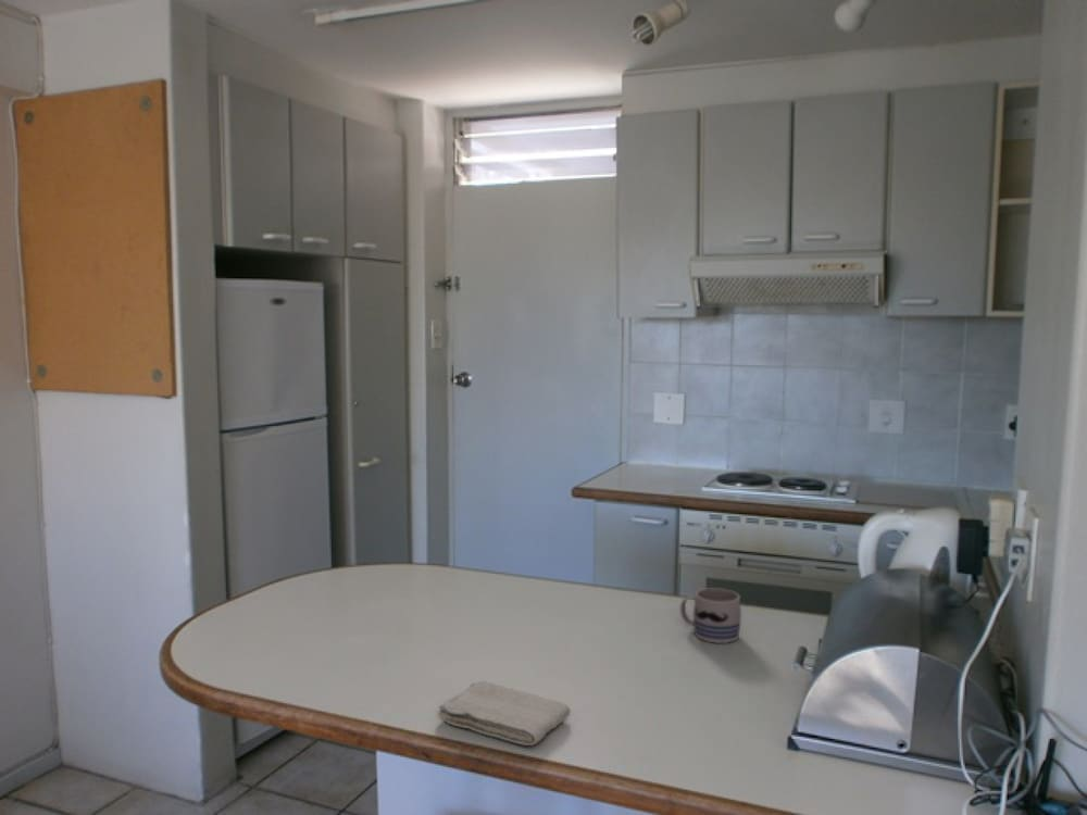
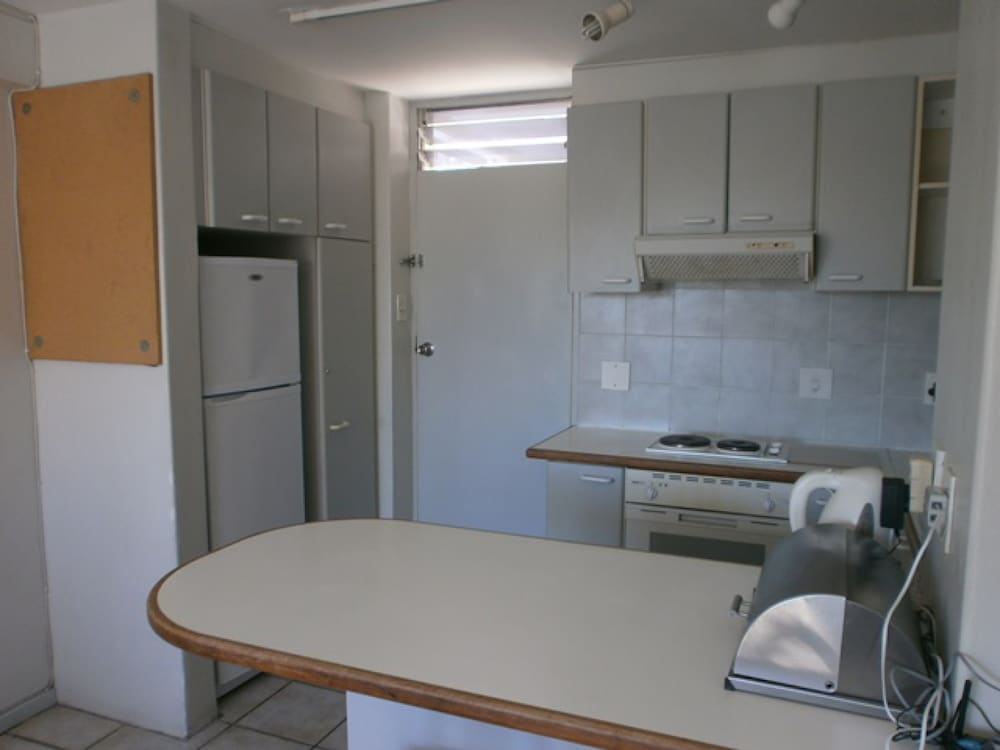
- mug (709, 613)
- washcloth (503, 710)
